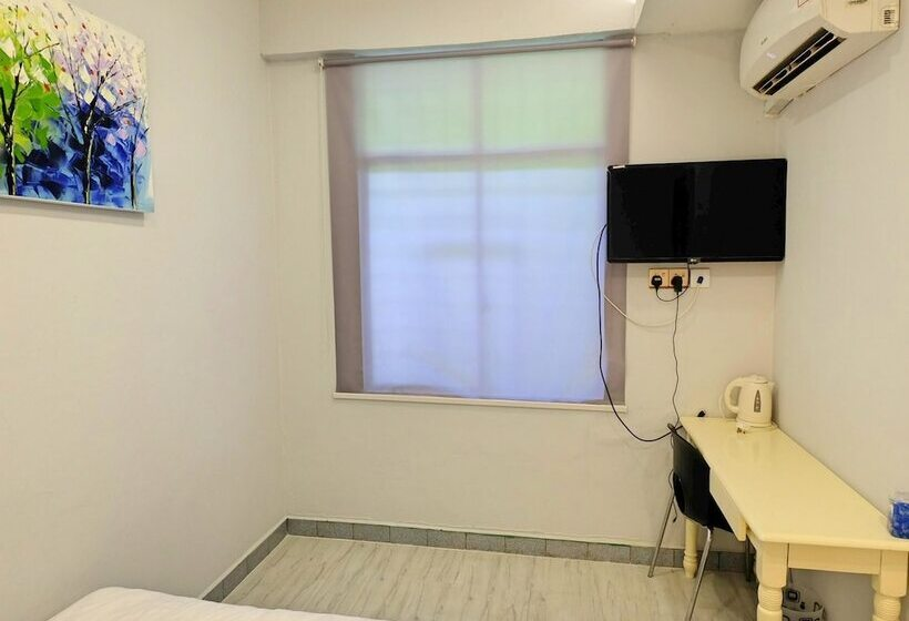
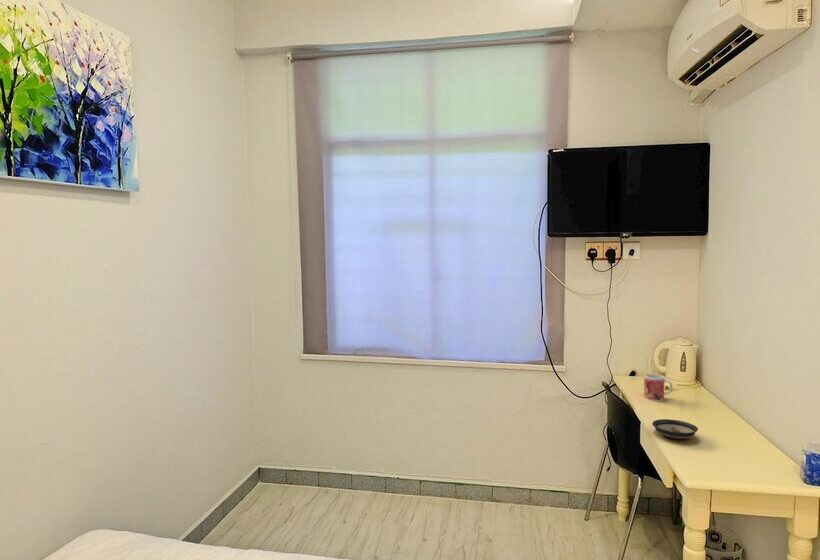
+ saucer (674, 430)
+ mug (658, 387)
